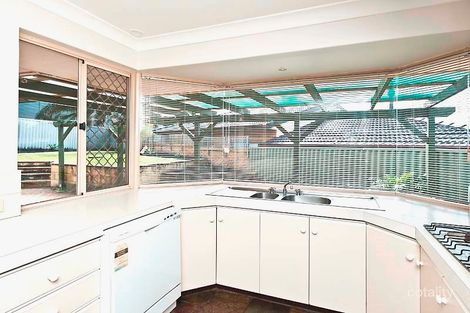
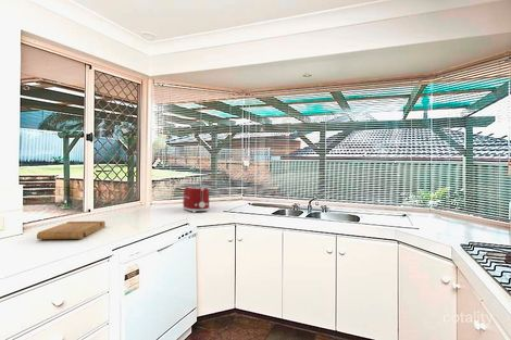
+ toaster (196, 198)
+ cutting board (74, 229)
